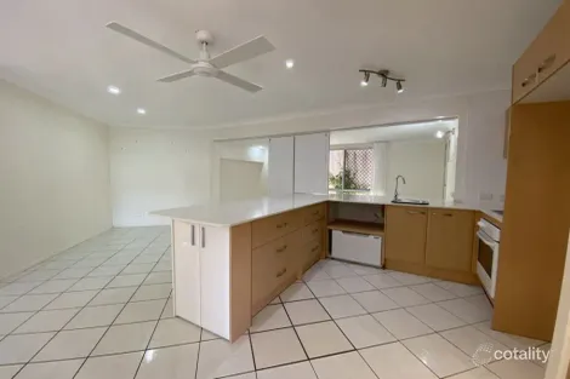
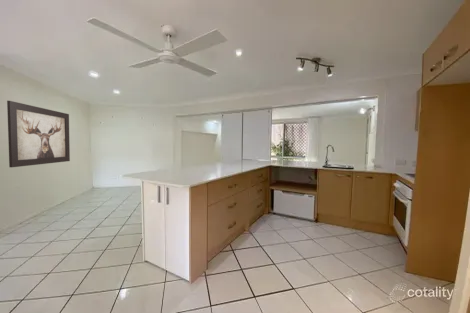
+ wall art (44, 136)
